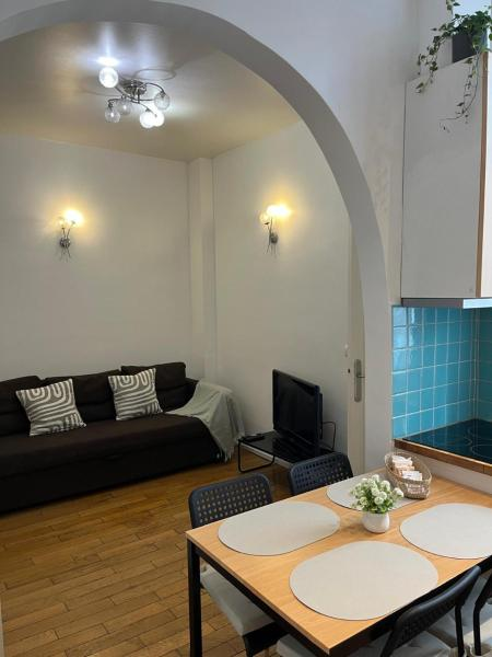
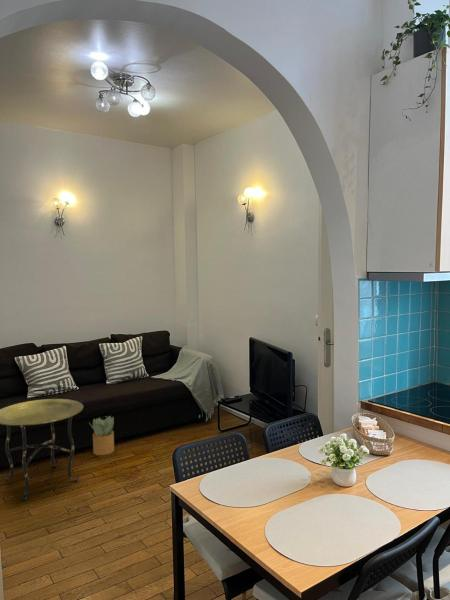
+ side table (40, 446)
+ potted plant (101, 435)
